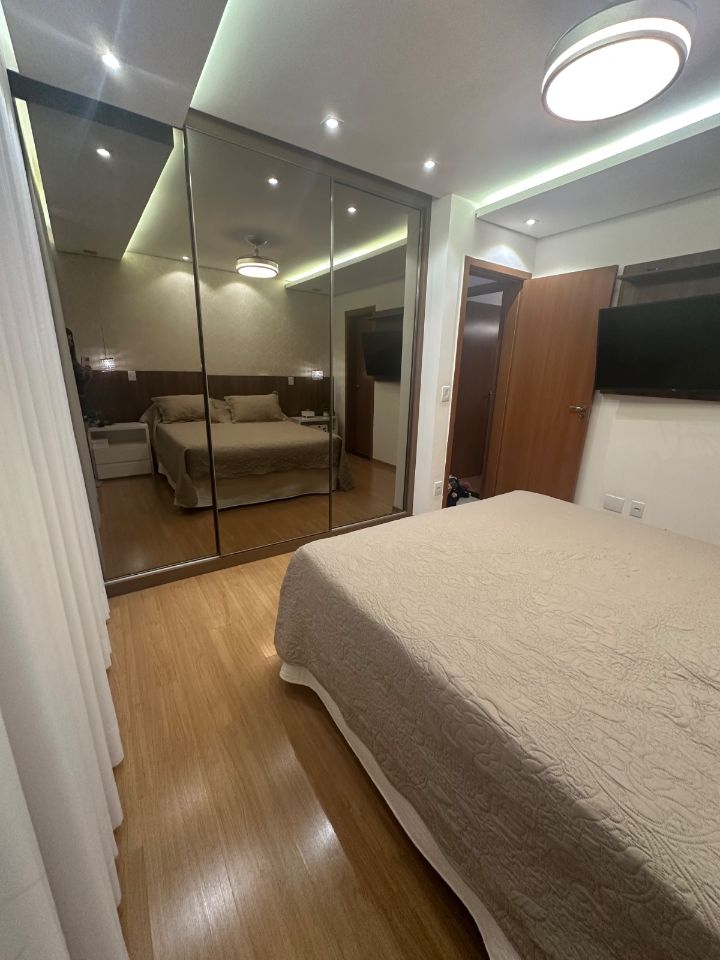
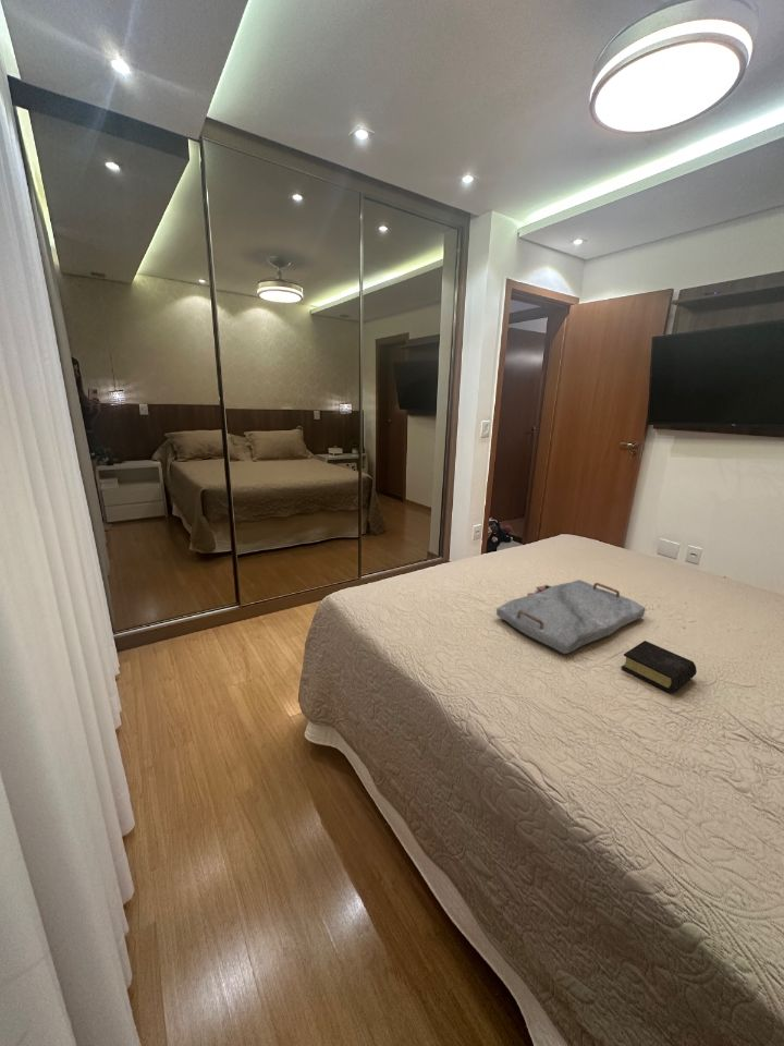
+ serving tray (563, 605)
+ book (659, 666)
